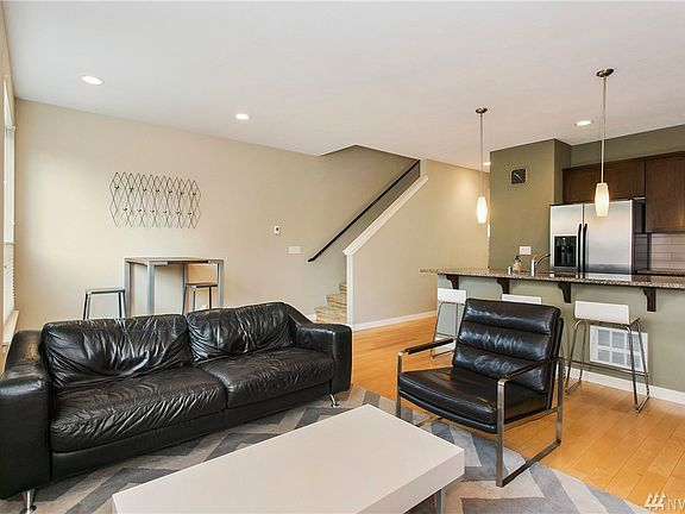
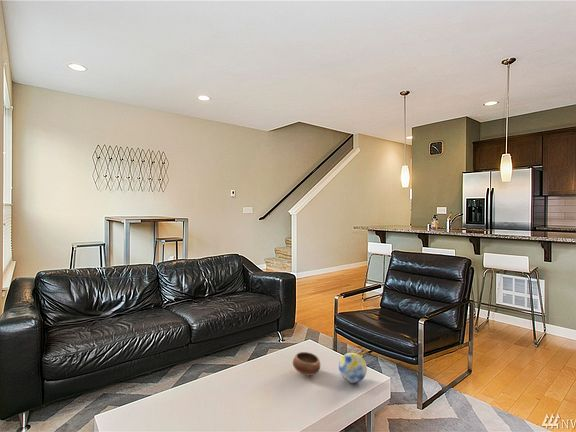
+ bowl (306, 364)
+ decorative ball (352, 367)
